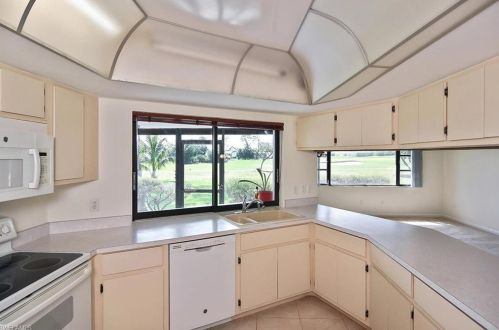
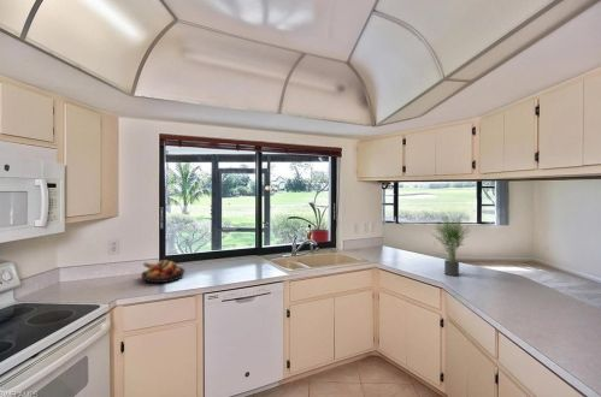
+ potted plant (448, 242)
+ fruit bowl (163, 269)
